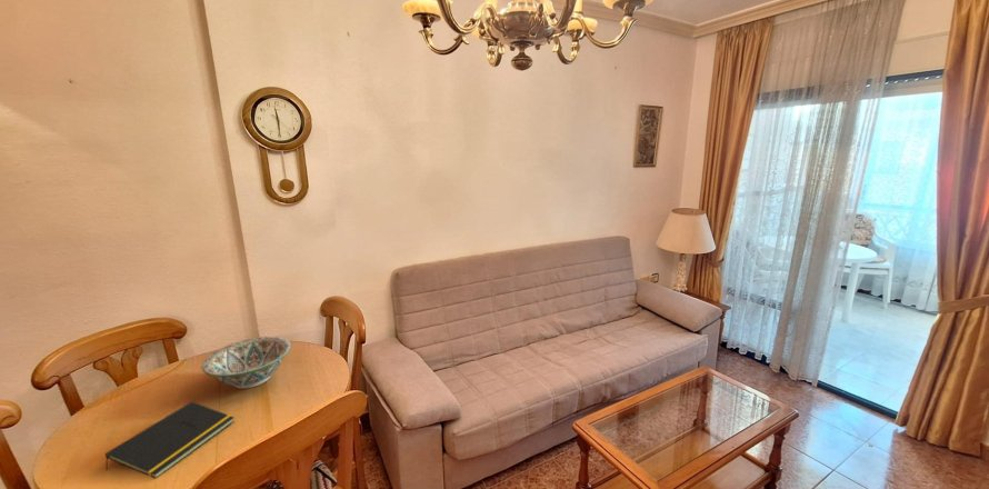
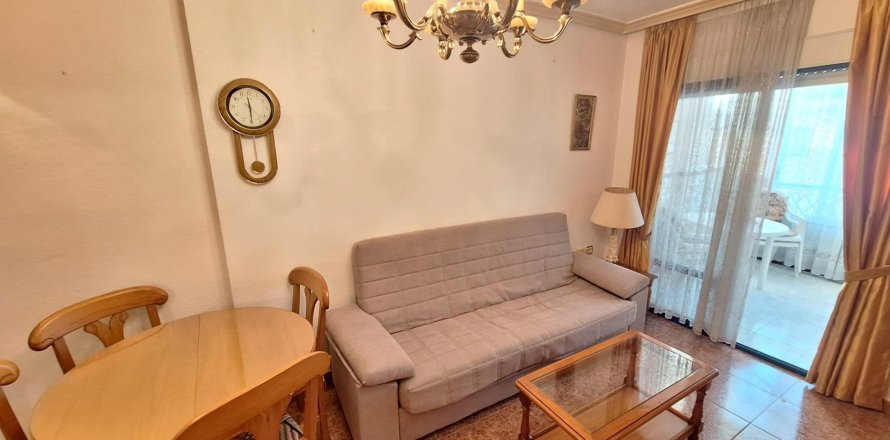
- notepad (176, 436)
- decorative bowl (250, 366)
